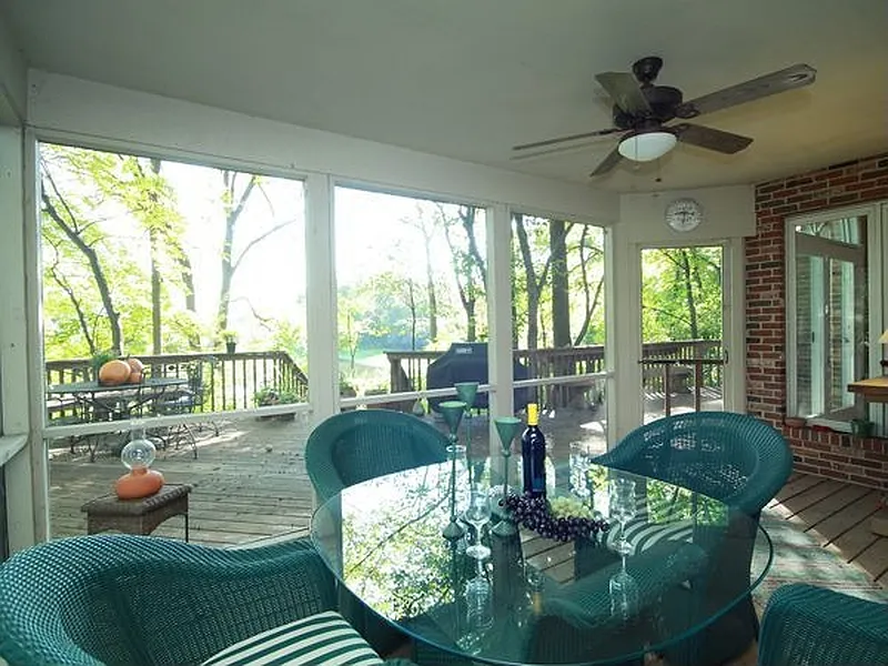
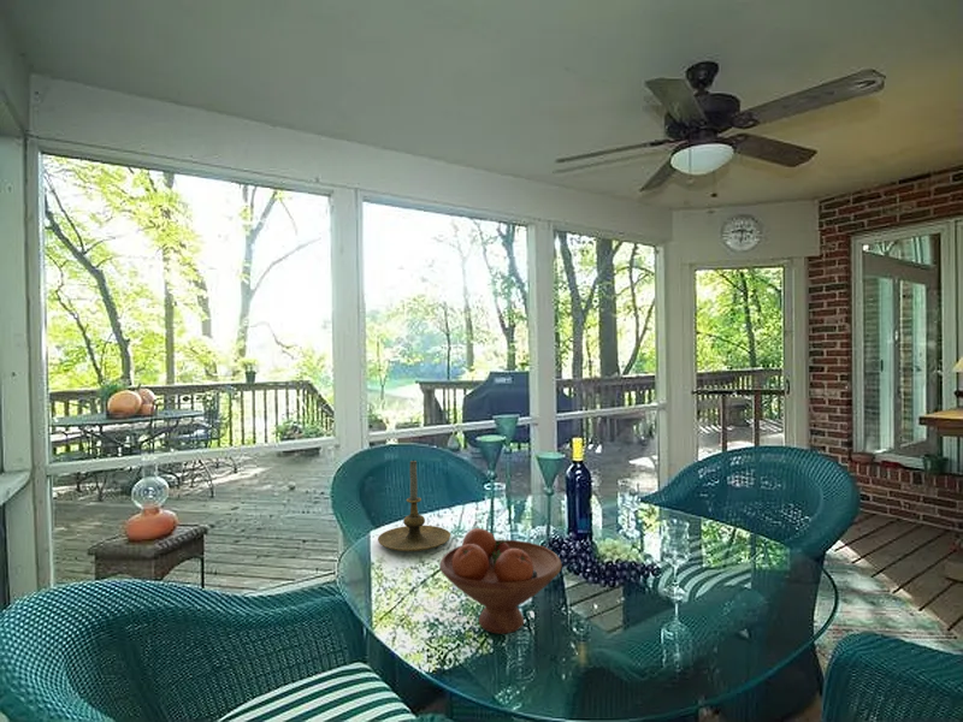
+ fruit bowl (500, 579)
+ candle holder (413, 501)
